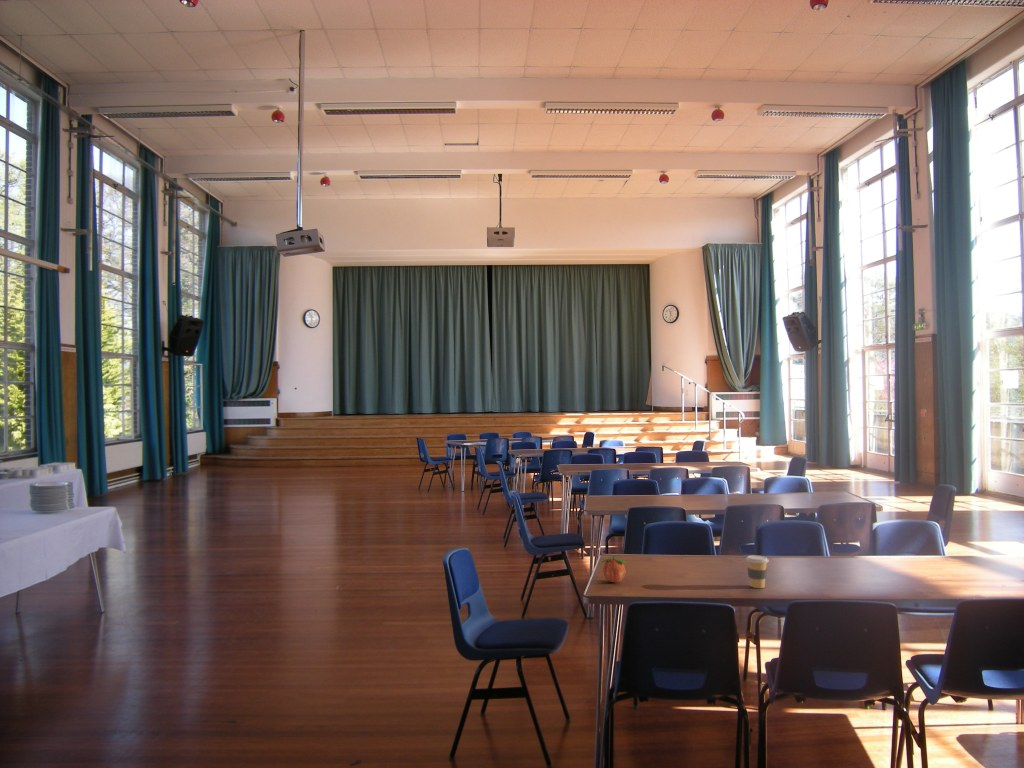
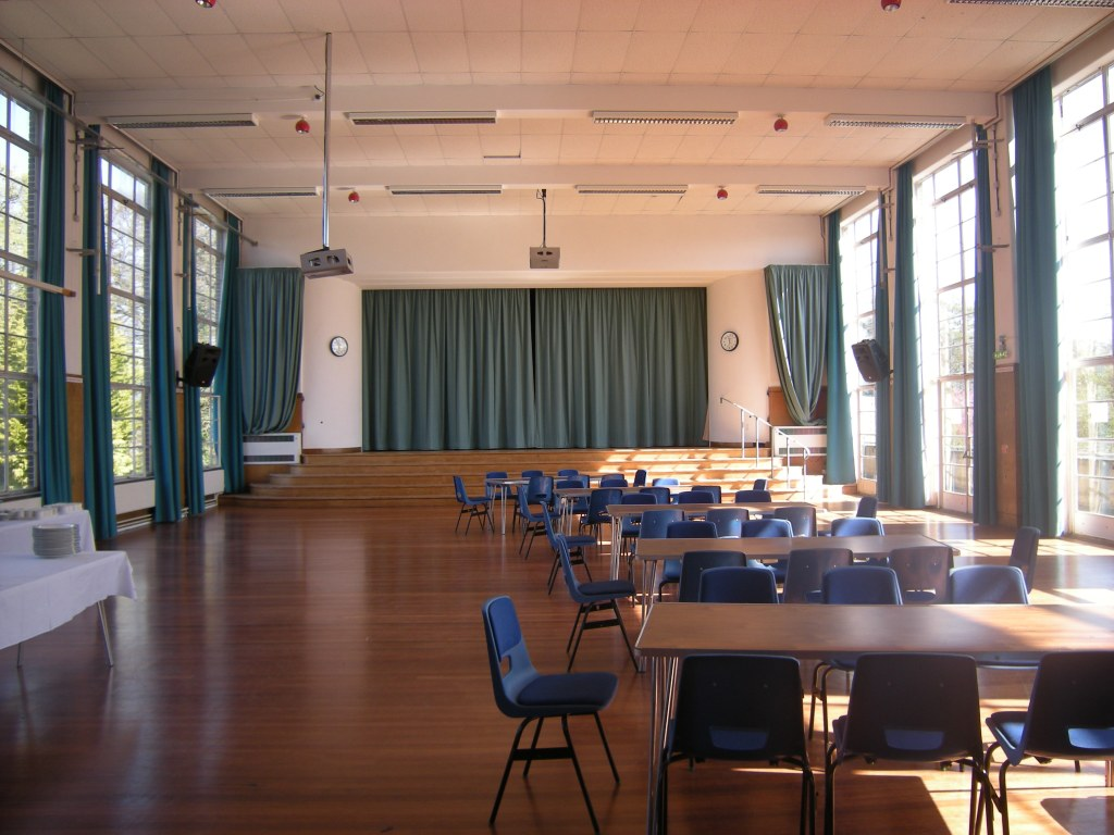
- fruit (614, 568)
- coffee cup (757, 571)
